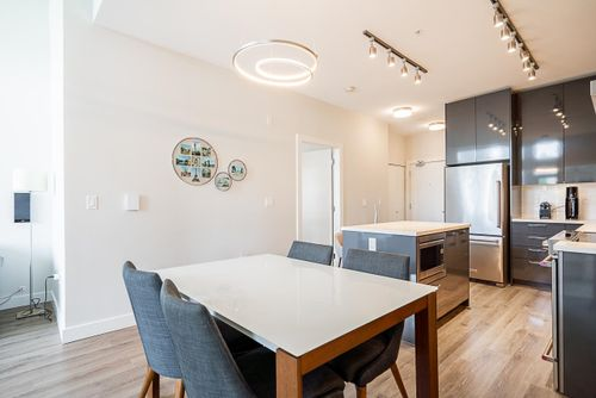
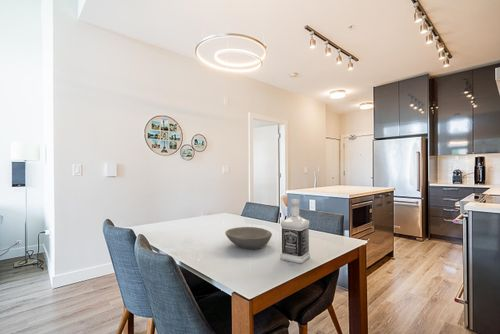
+ bottle (295, 228)
+ bowl (248, 238)
